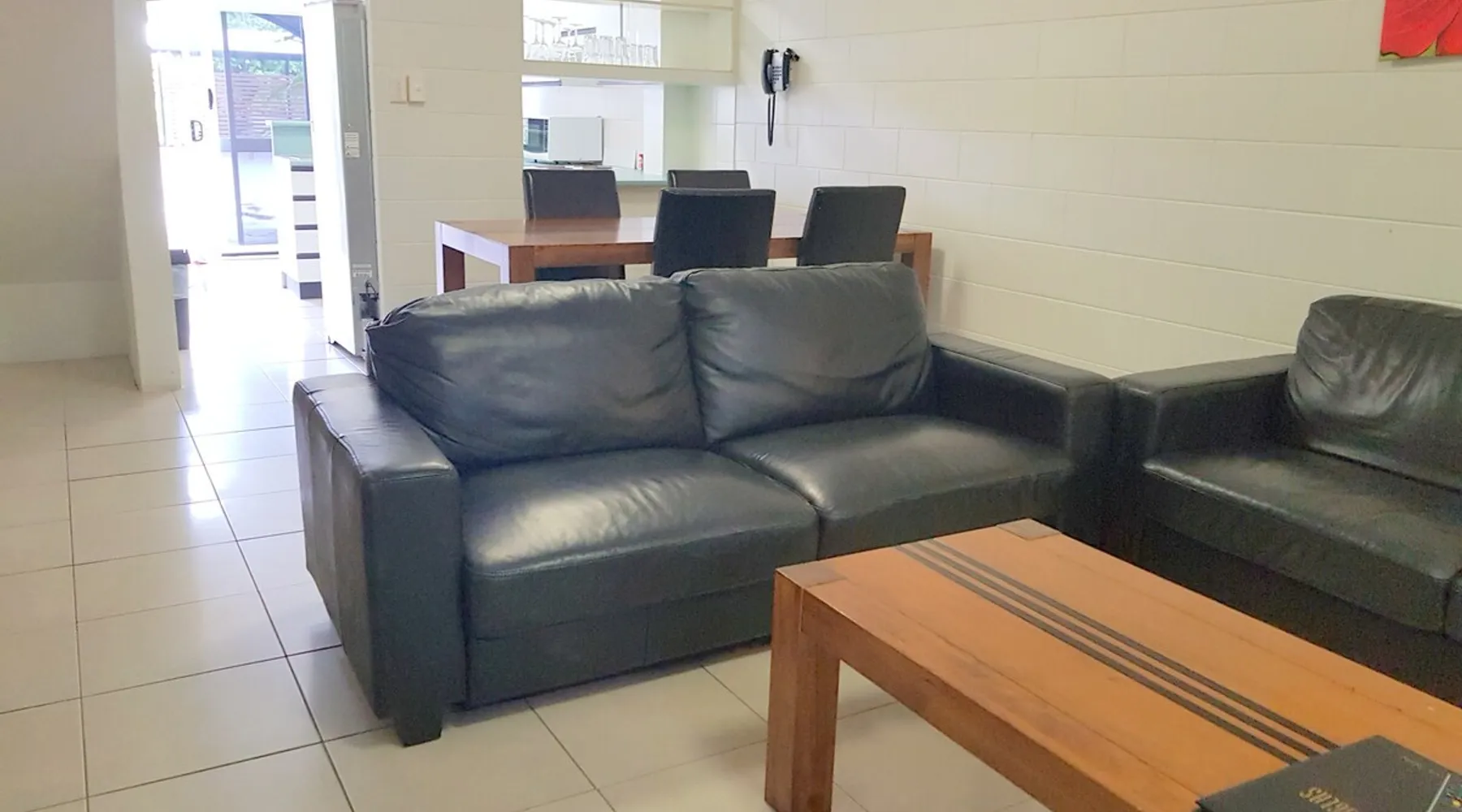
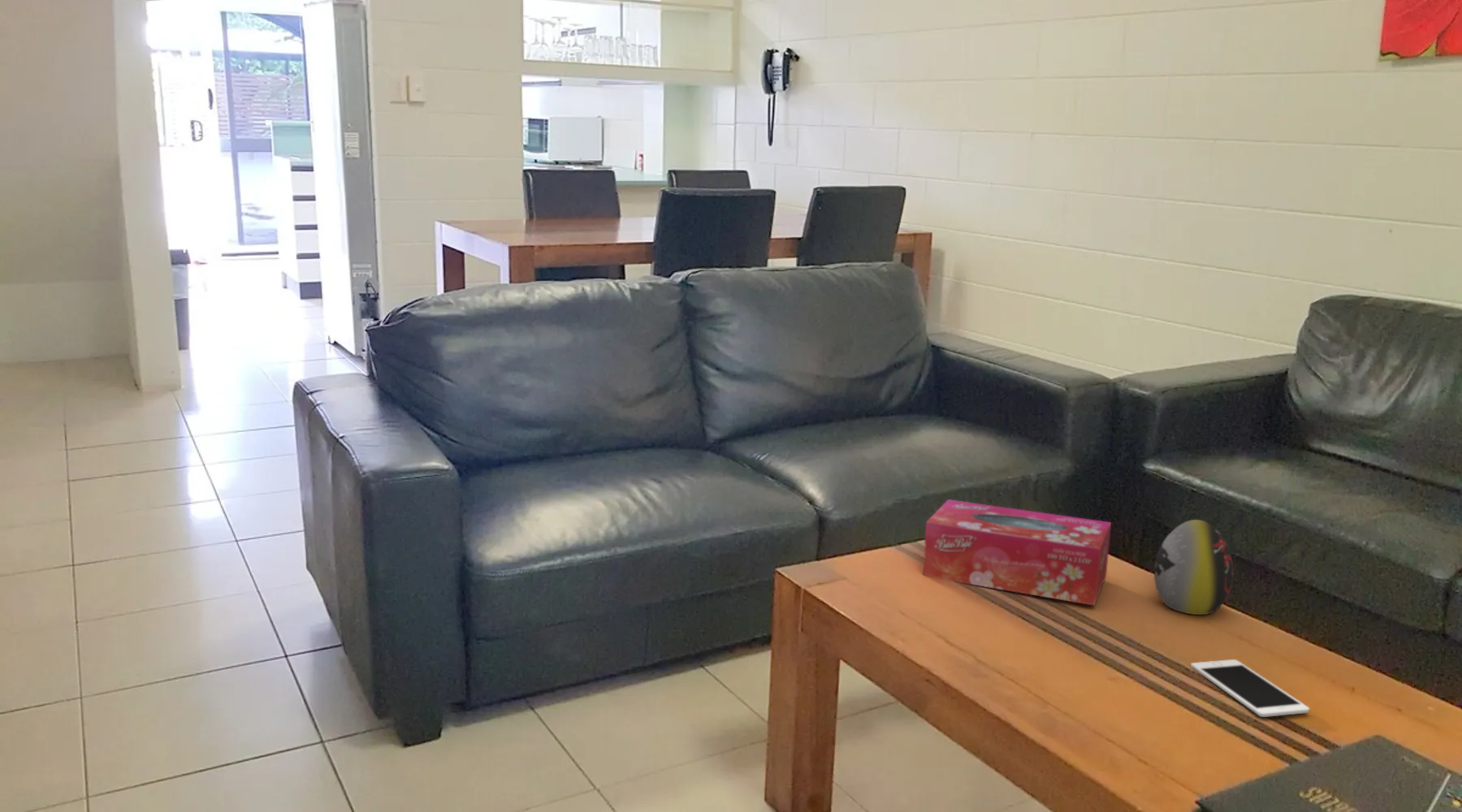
+ tissue box (1017, 549)
+ cell phone (1247, 686)
+ decorative egg (1194, 564)
